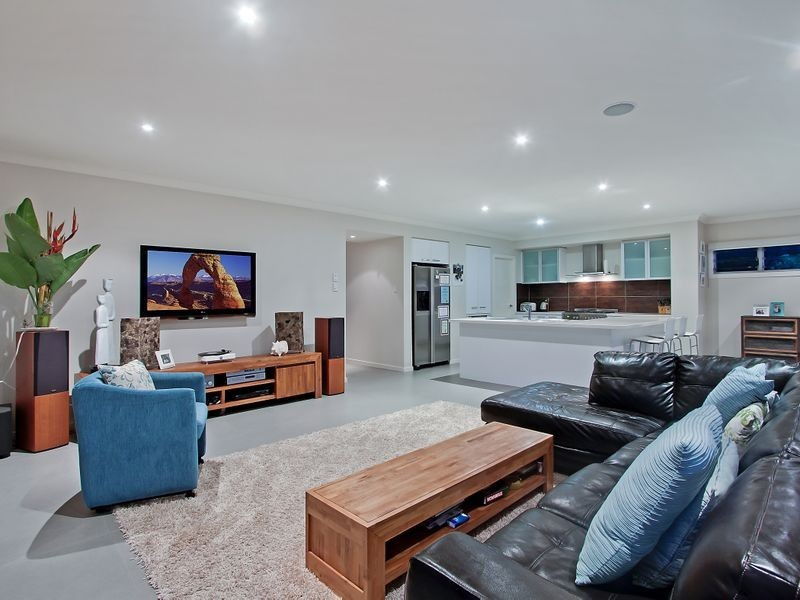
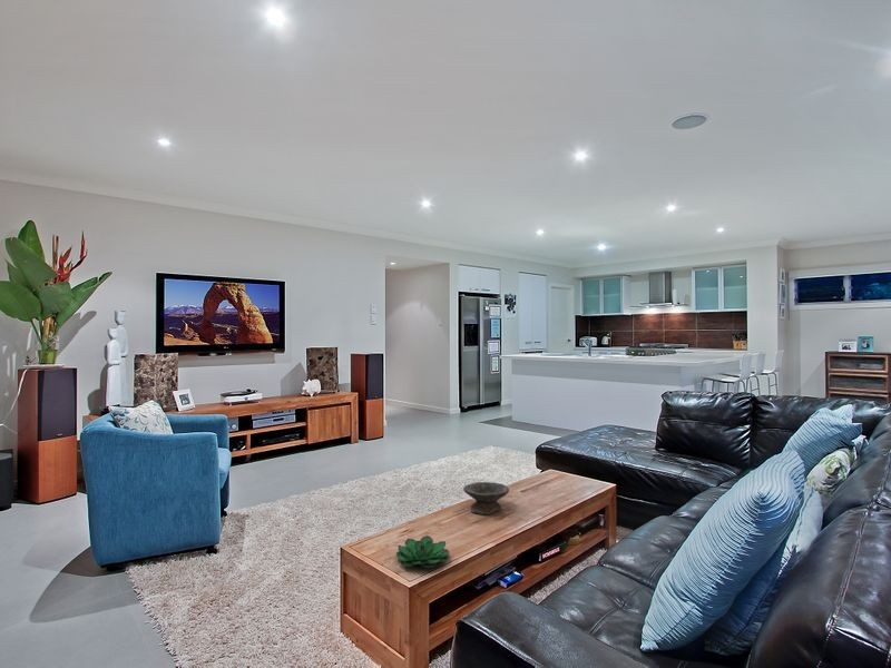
+ bowl (486, 498)
+ succulent plant (422, 551)
